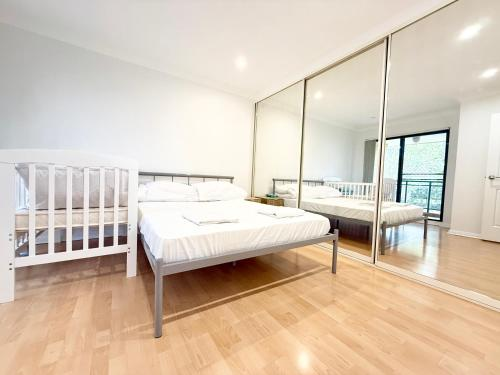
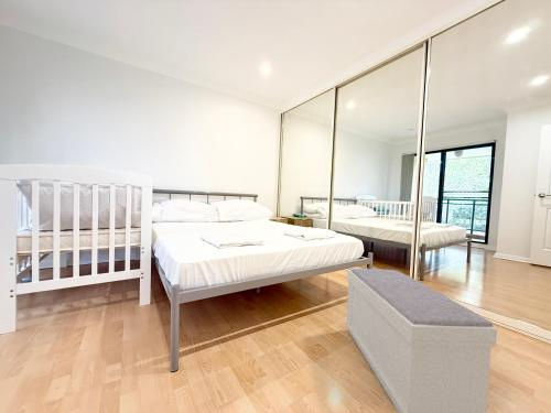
+ bench (399, 326)
